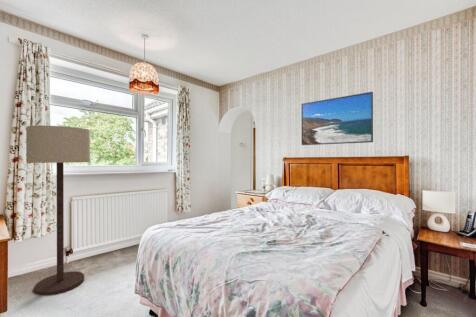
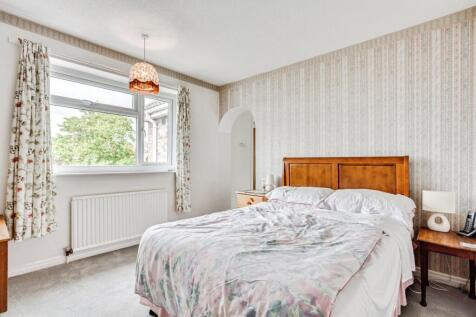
- floor lamp (60, 206)
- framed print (333, 121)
